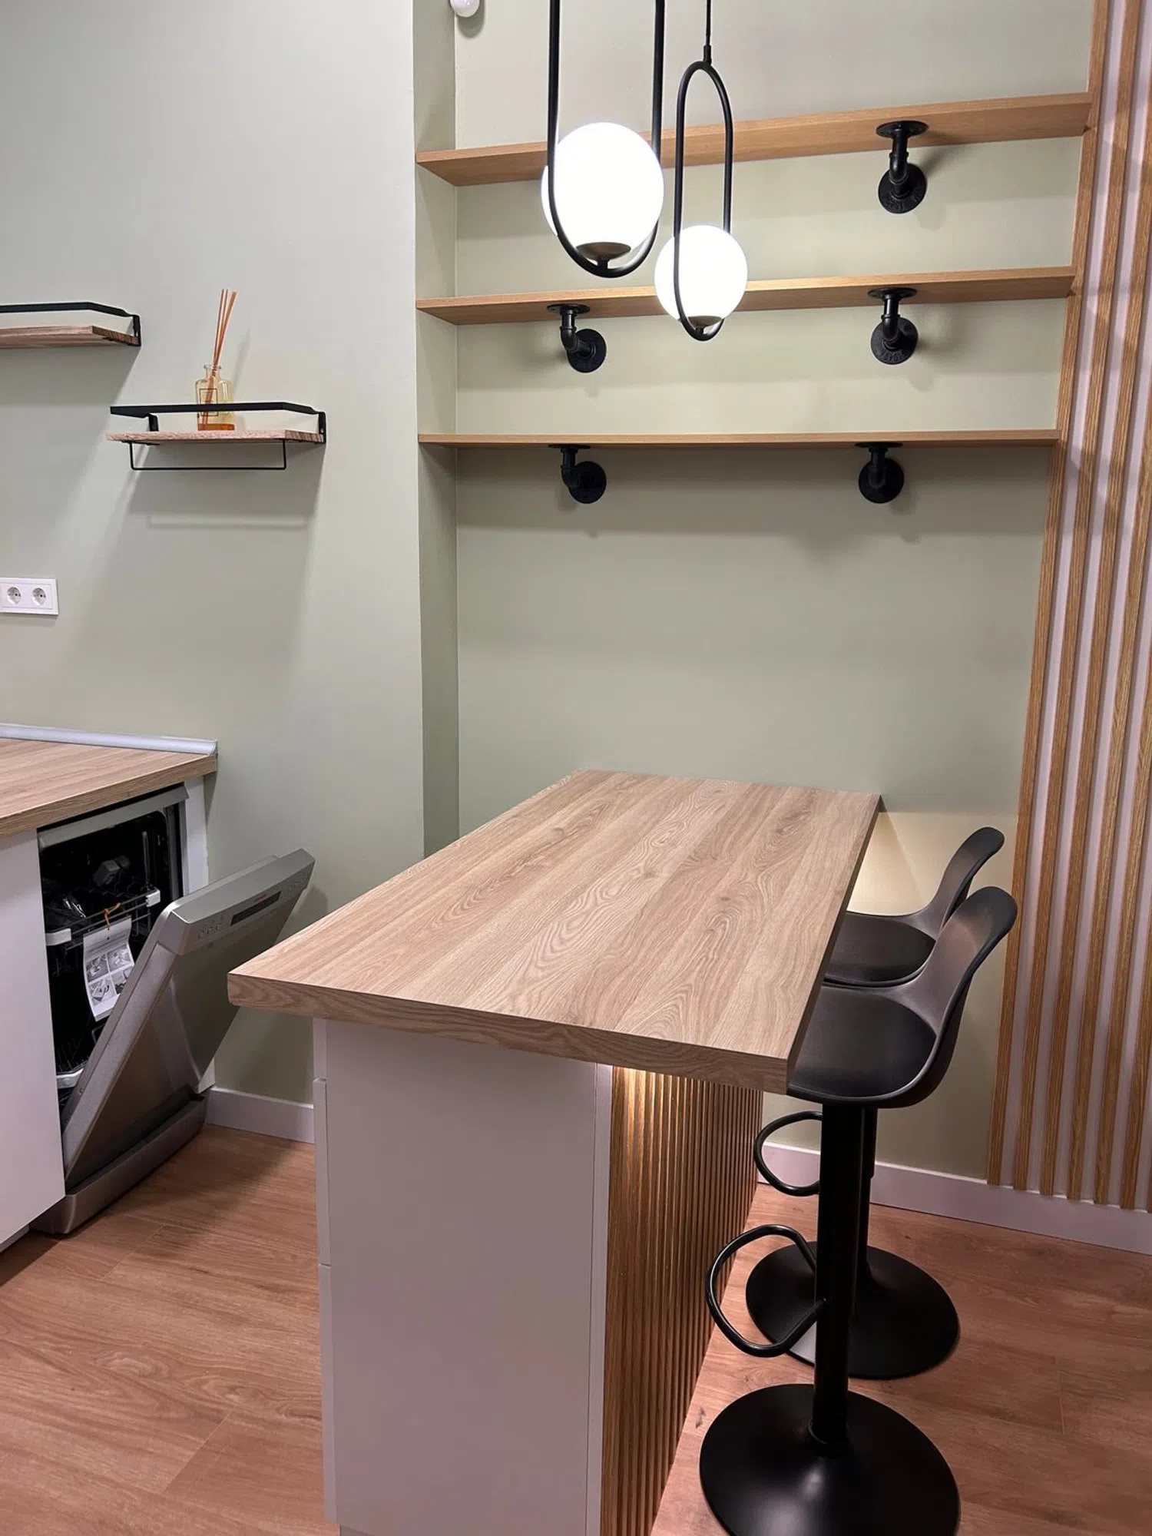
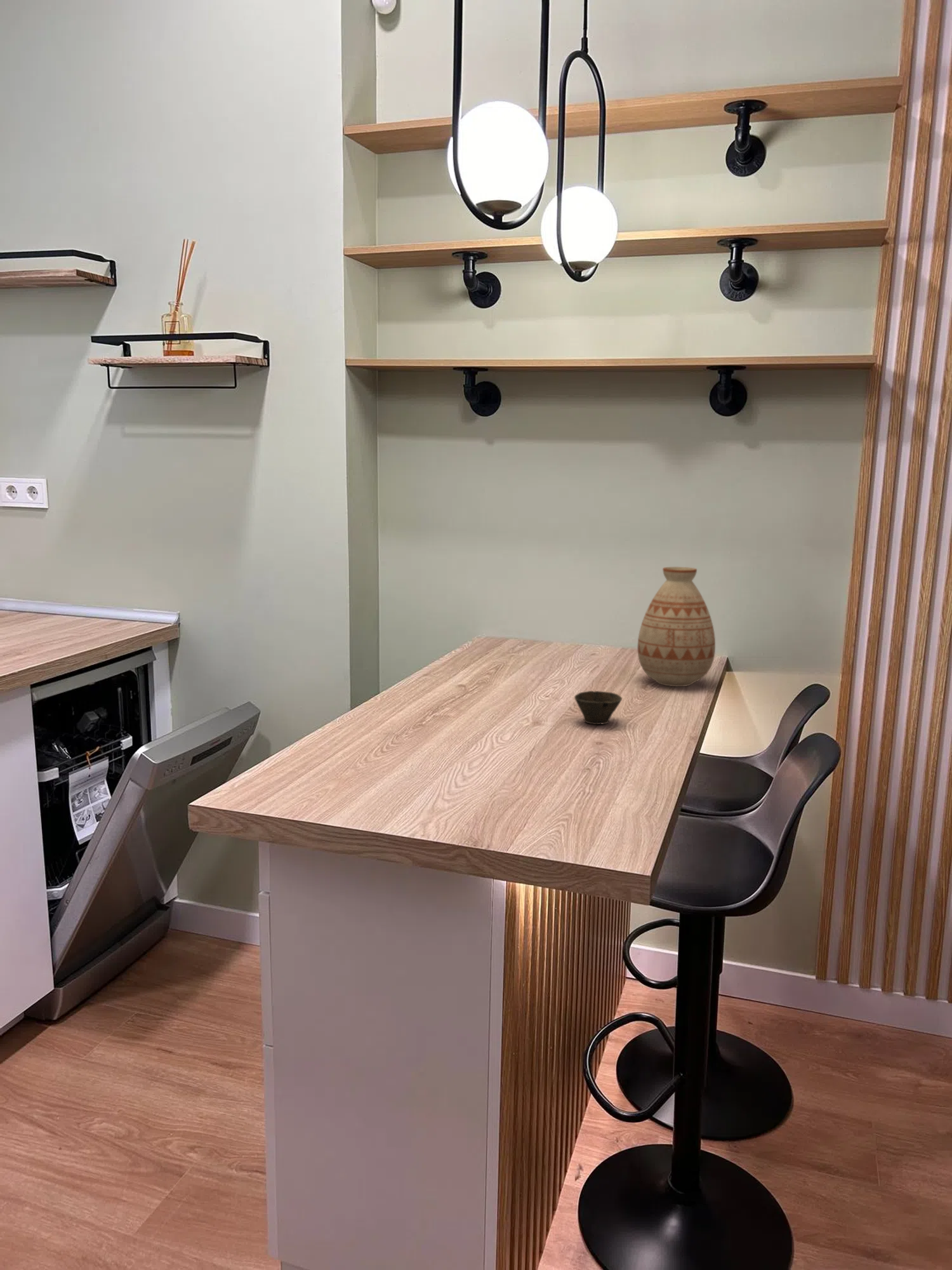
+ vase (677, 626)
+ cup (600, 708)
